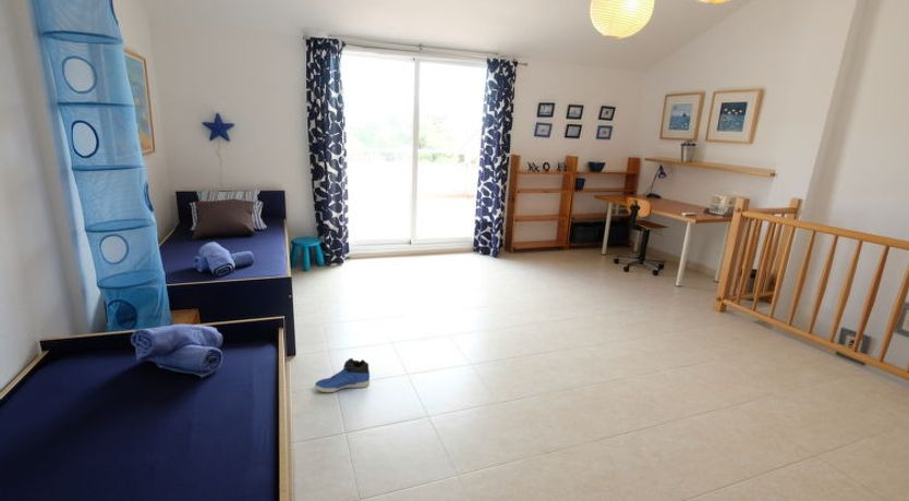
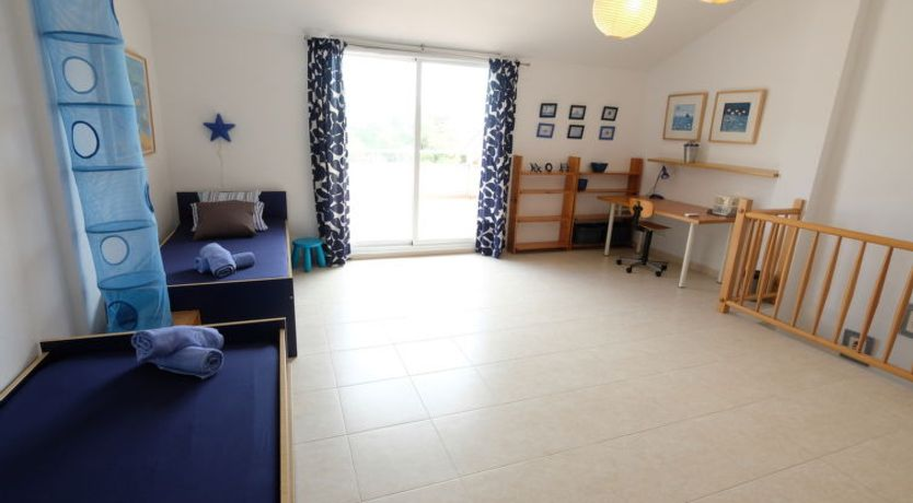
- sneaker (342, 372)
